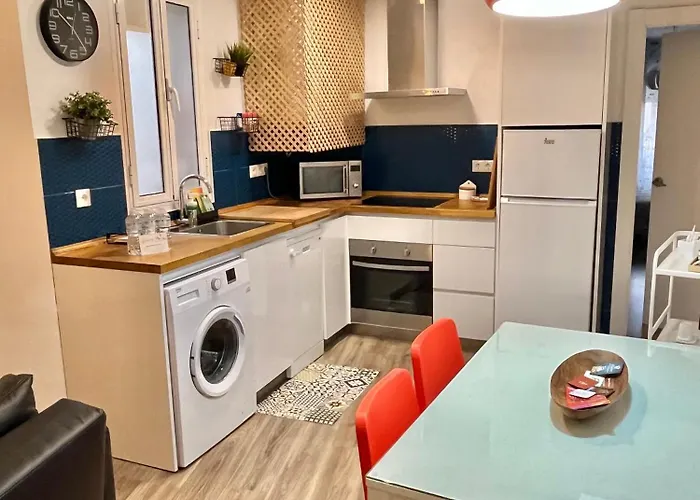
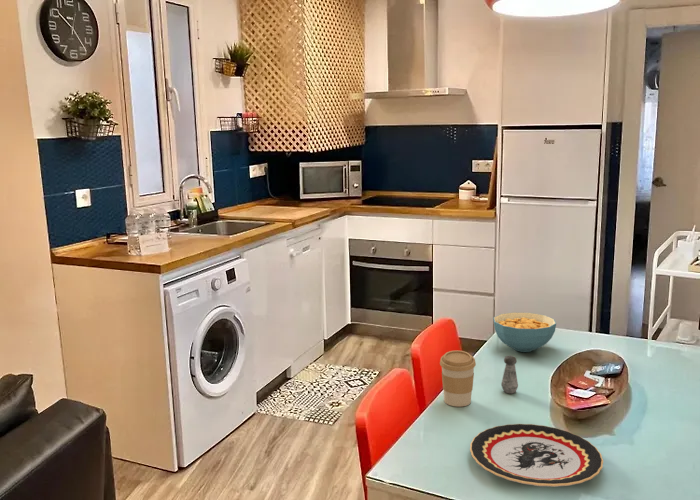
+ plate (534, 456)
+ cereal bowl (523, 334)
+ coffee cup (457, 378)
+ salt shaker (509, 374)
